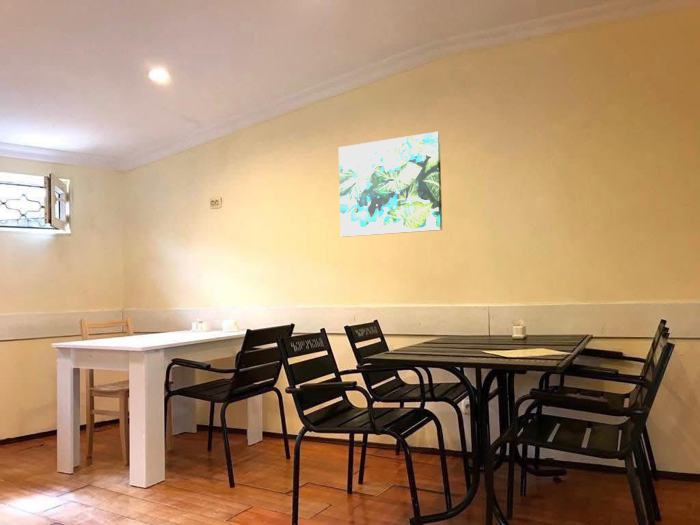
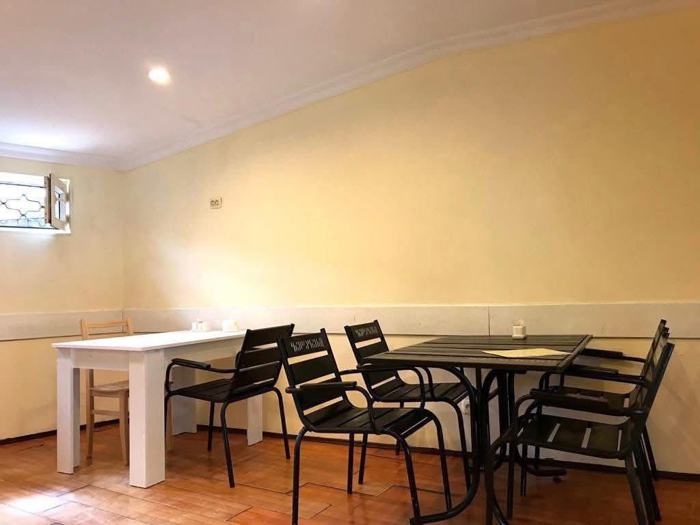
- wall art (388, 186)
